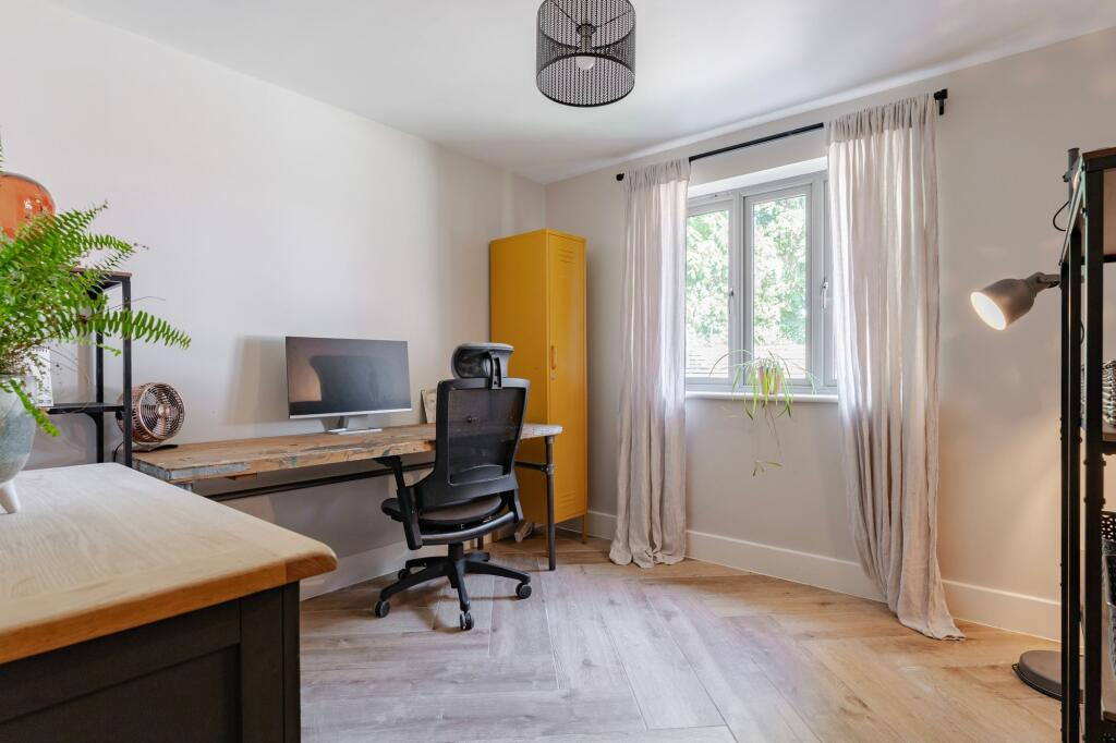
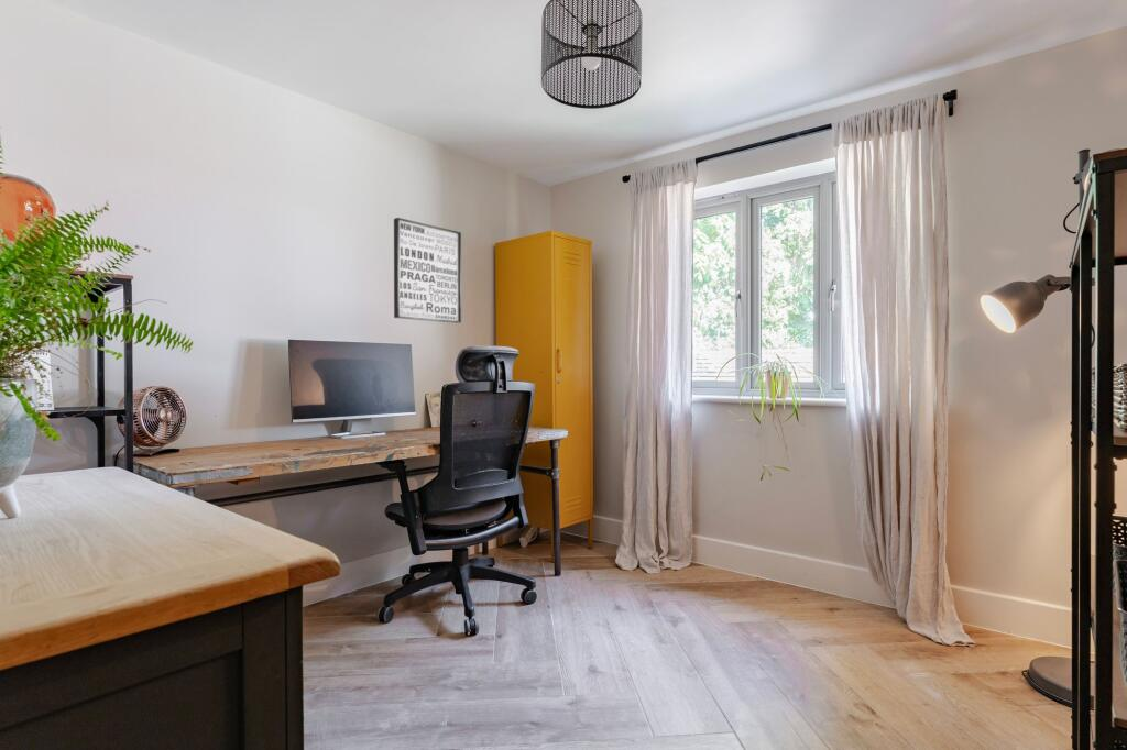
+ wall art (428, 273)
